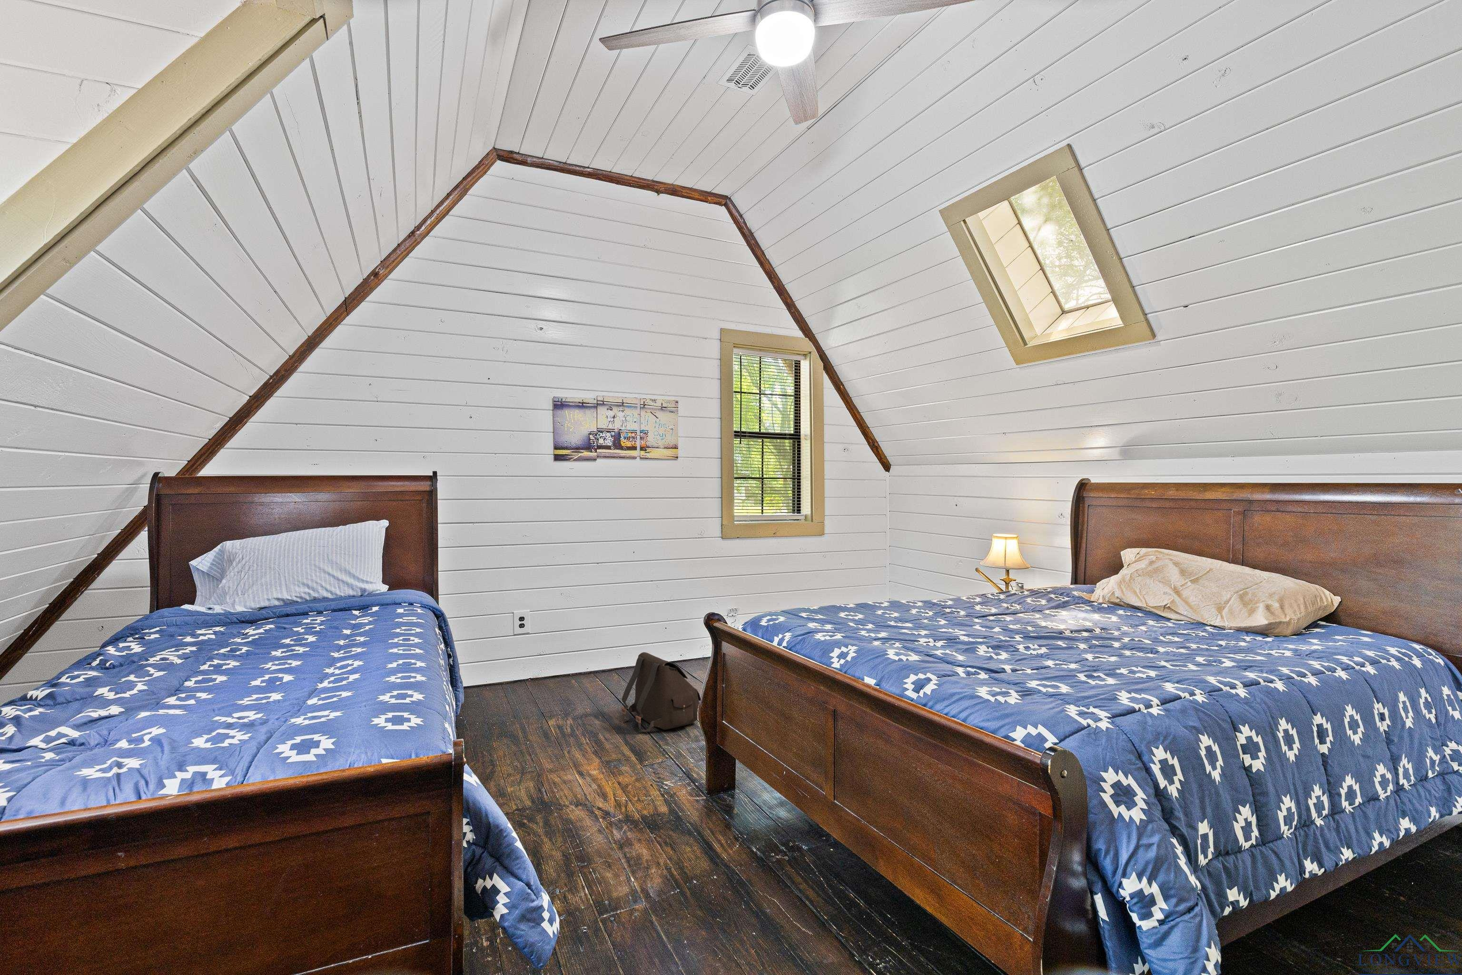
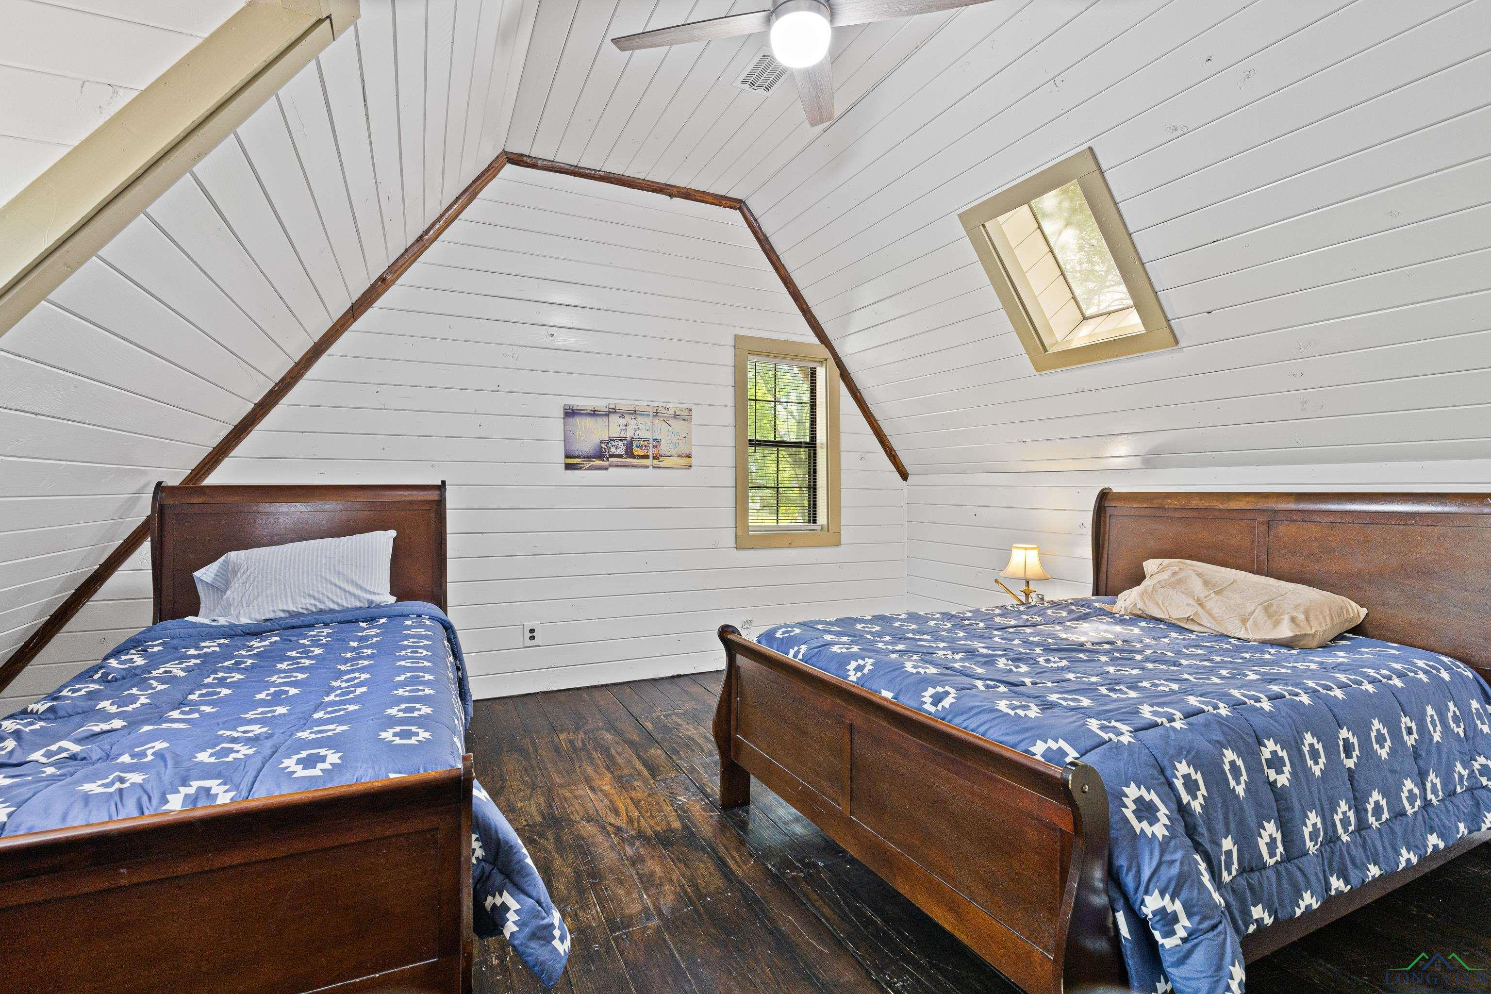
- satchel (659, 689)
